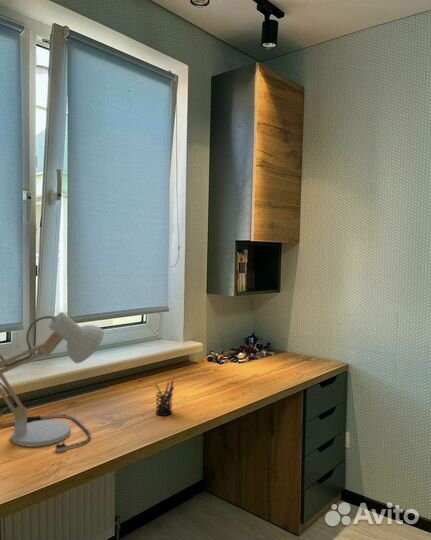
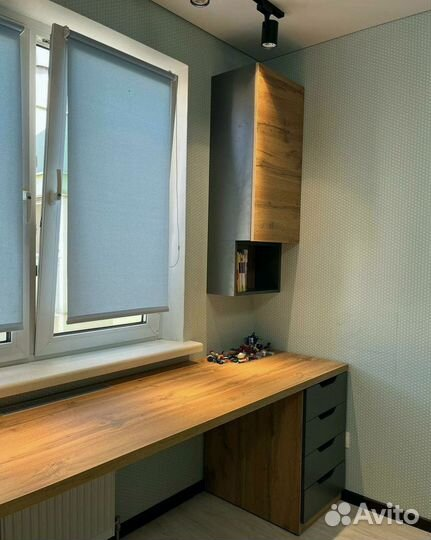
- desk lamp (38, 357)
- pen holder (165, 395)
